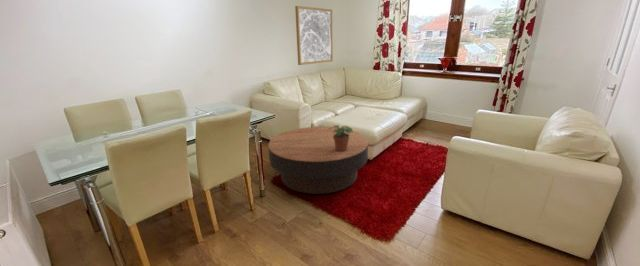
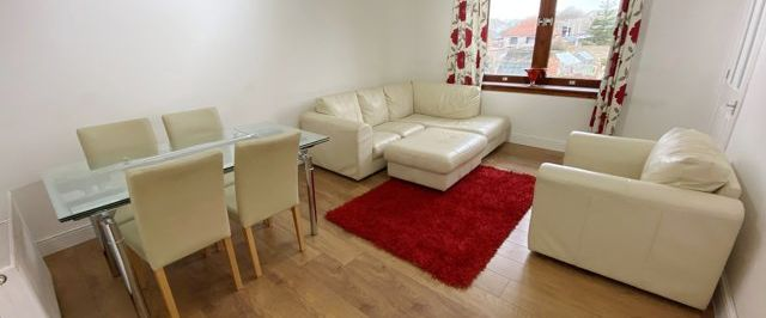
- potted plant (340, 138)
- wall art (315, 36)
- coffee table (318, 158)
